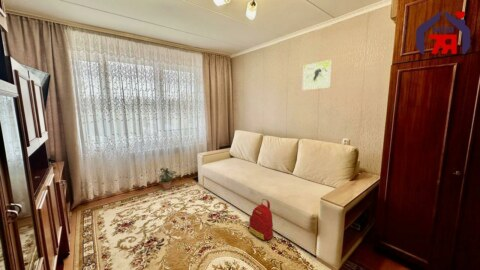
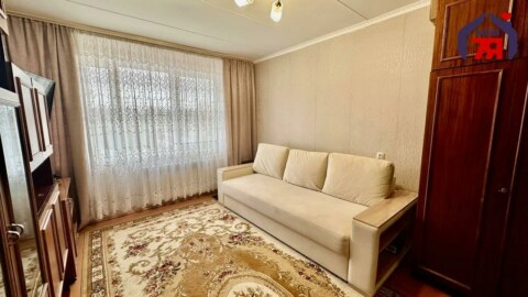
- backpack (261, 217)
- potted plant (168, 176)
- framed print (316, 76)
